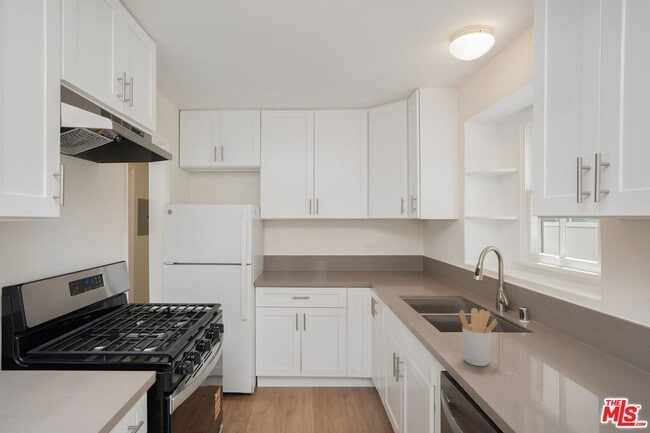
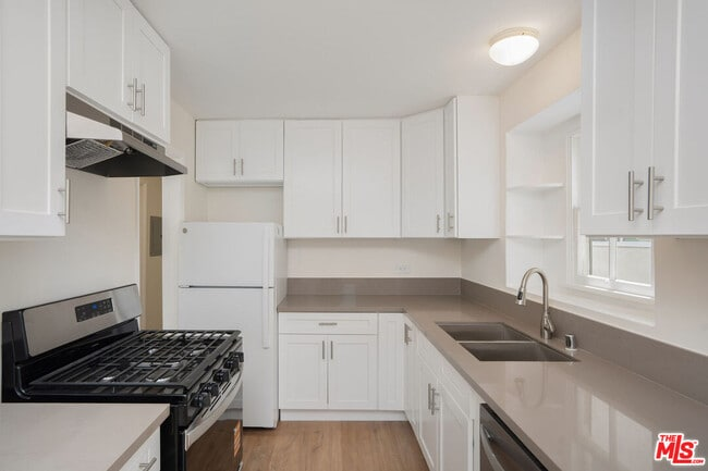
- utensil holder (477, 334)
